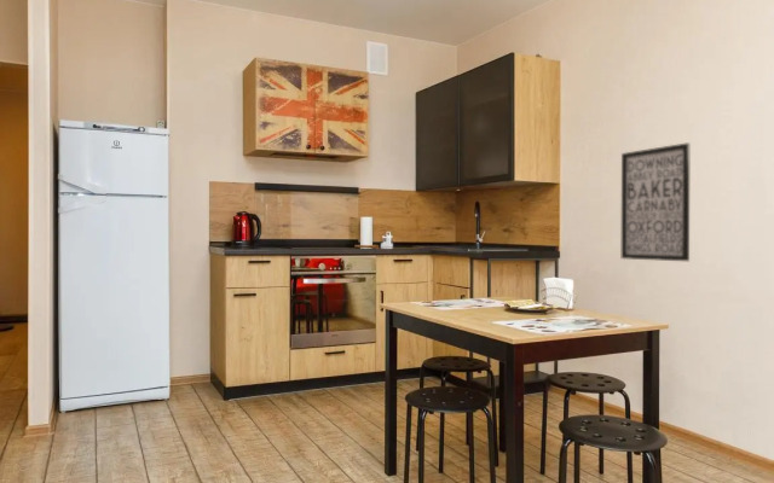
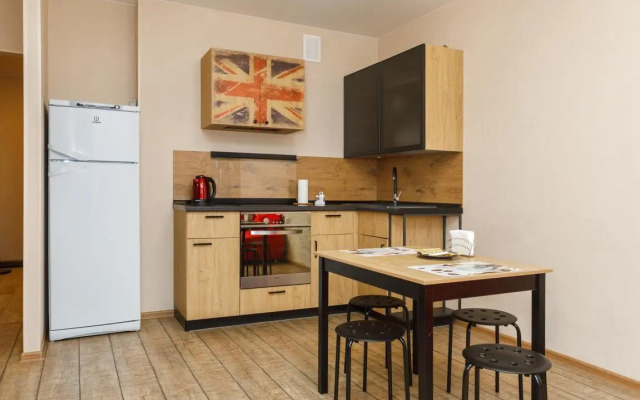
- wall art (653, 204)
